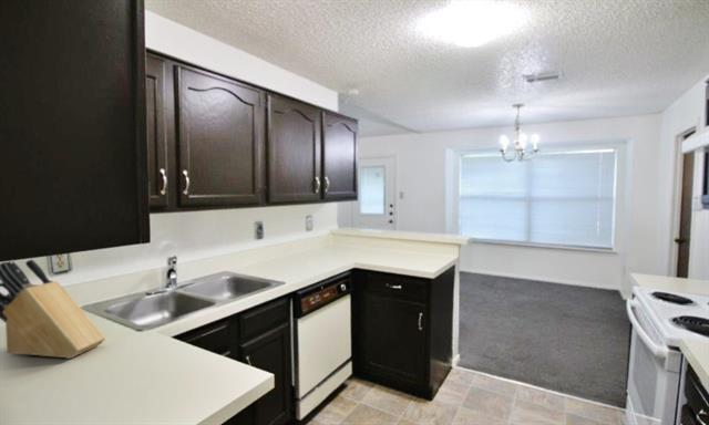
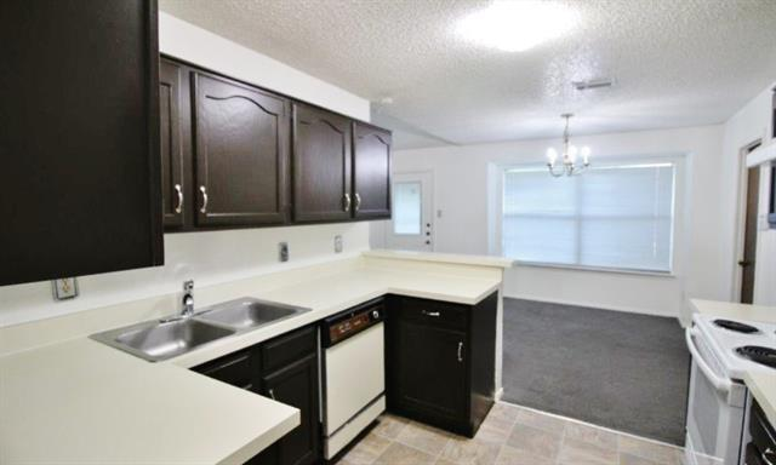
- knife block (44, 303)
